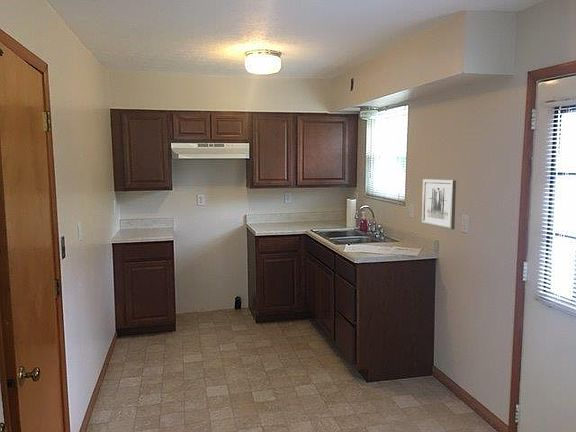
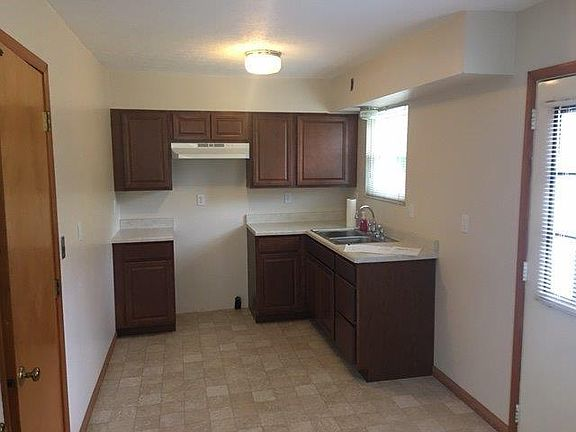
- wall art (437, 203)
